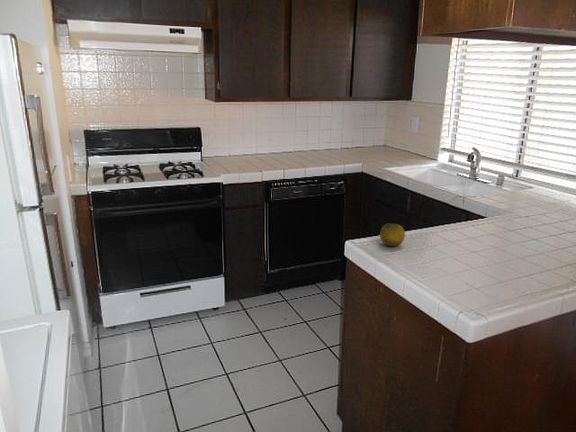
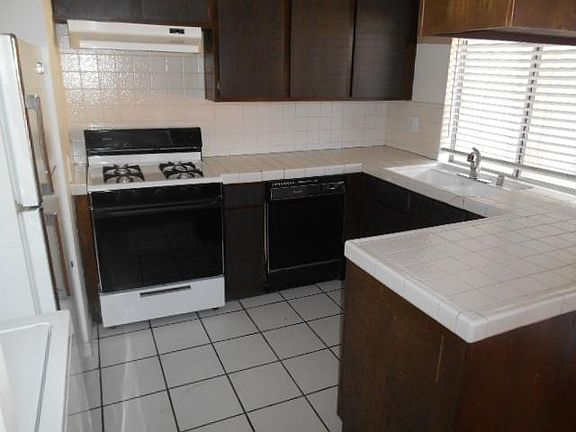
- fruit (392, 234)
